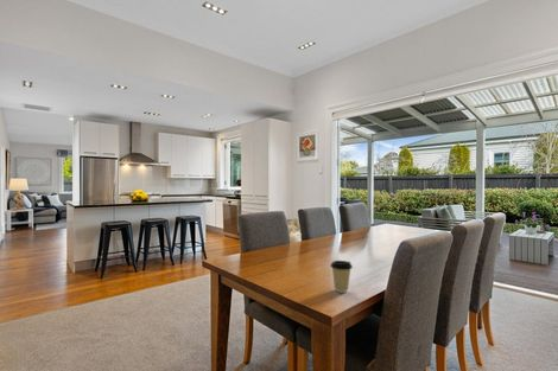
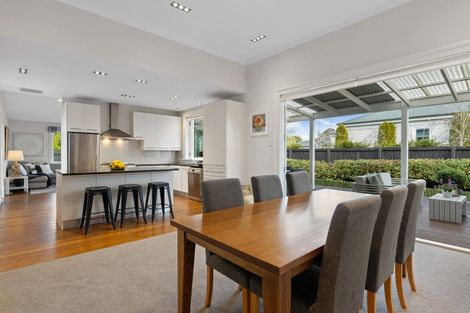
- coffee cup (341, 275)
